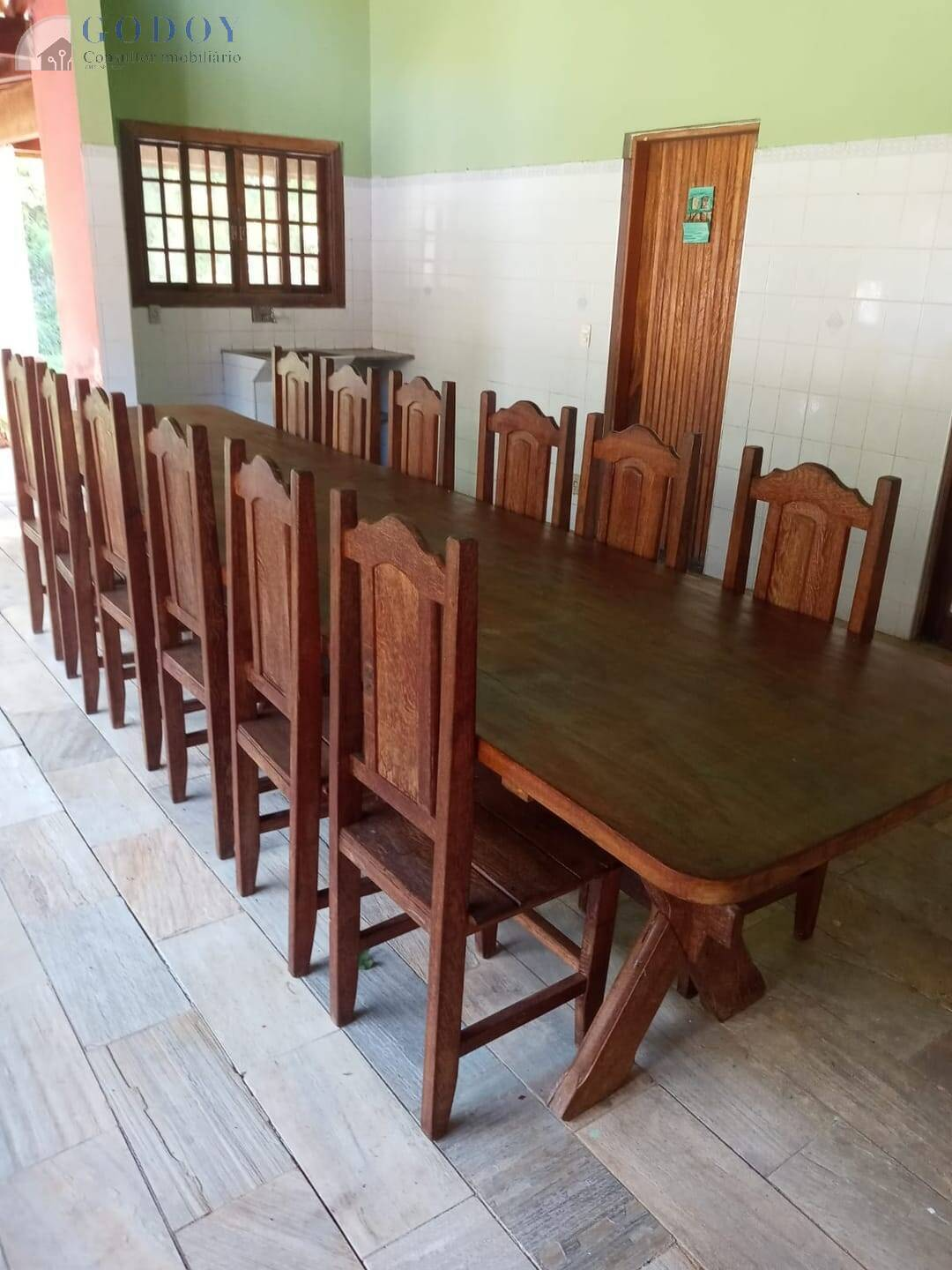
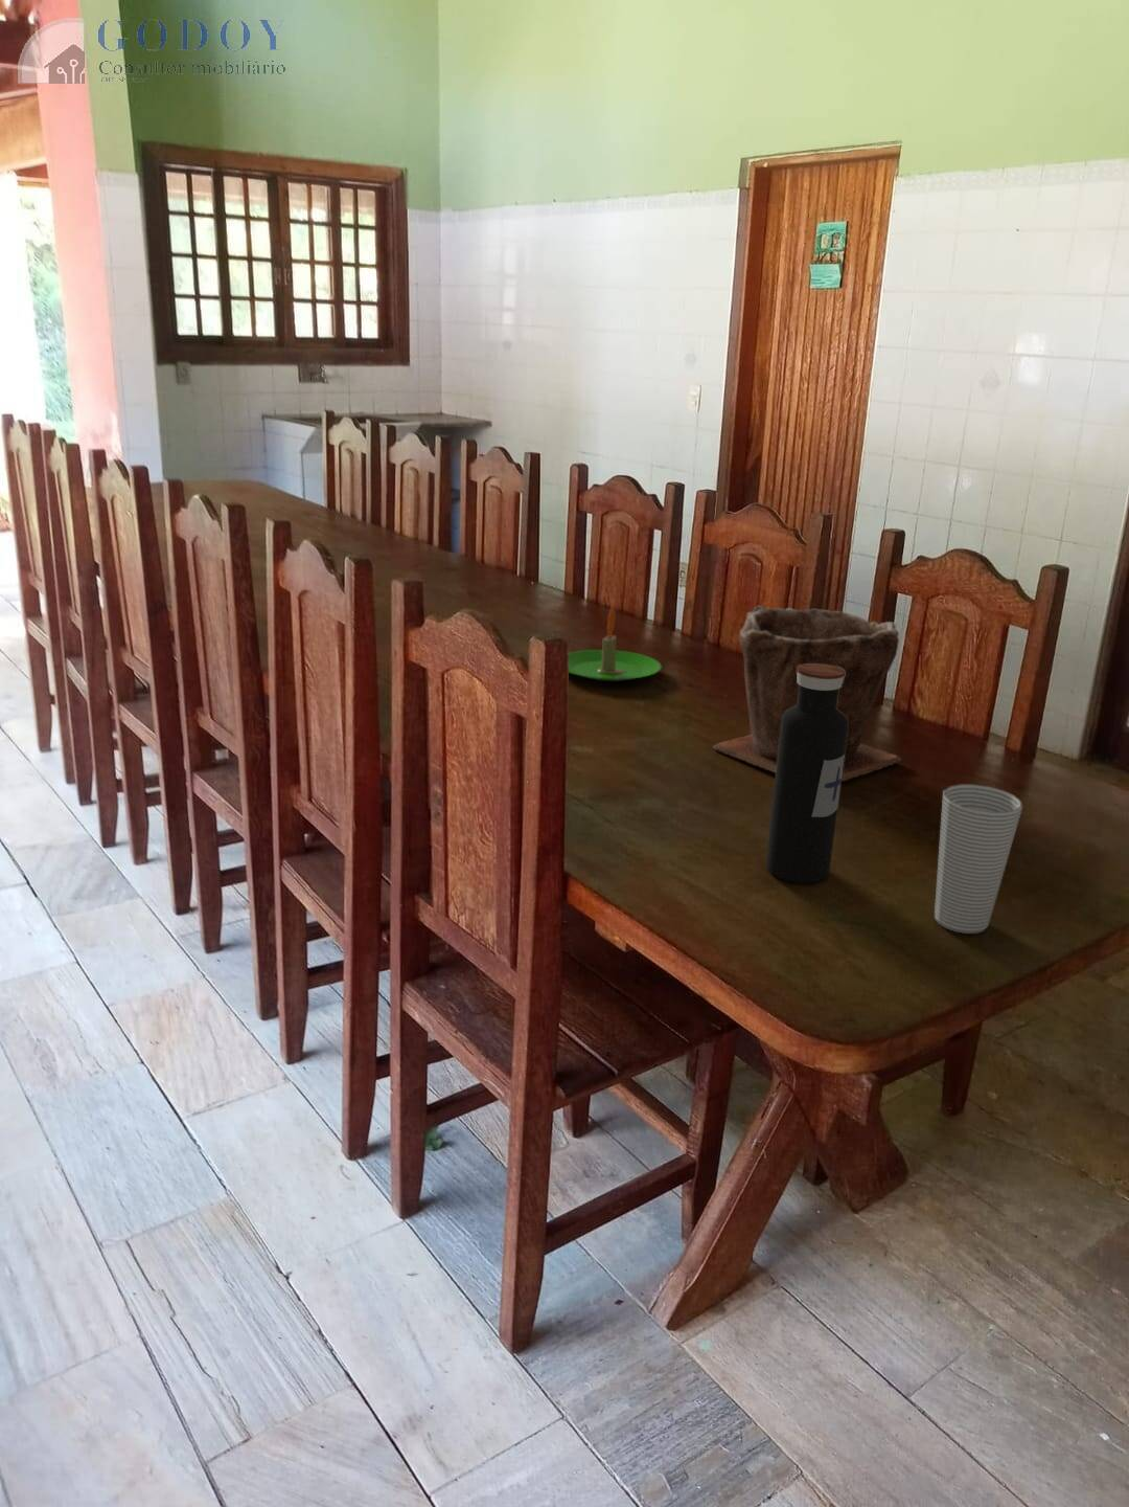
+ plant pot (798, 687)
+ water bottle (808, 772)
+ cup (971, 860)
+ candle (610, 637)
